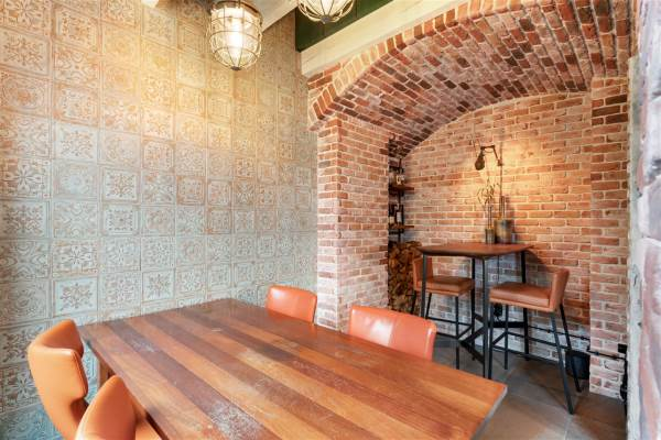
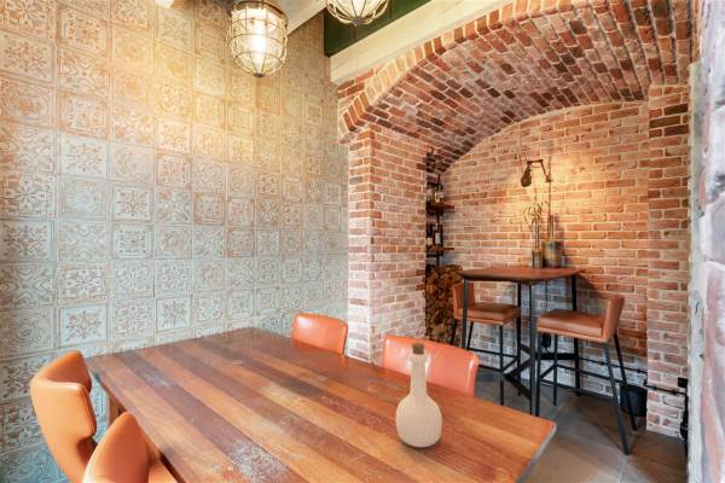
+ bottle (418, 392)
